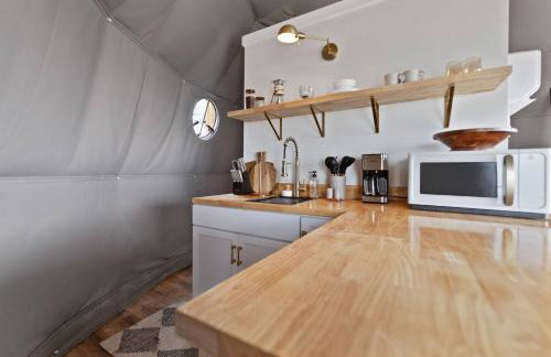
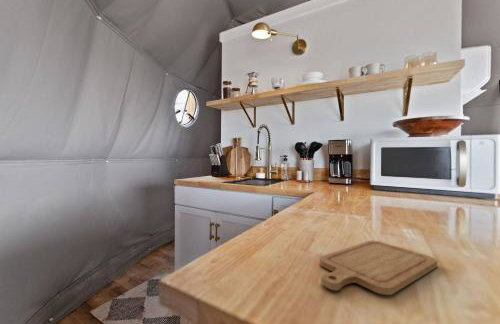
+ chopping board (370, 264)
